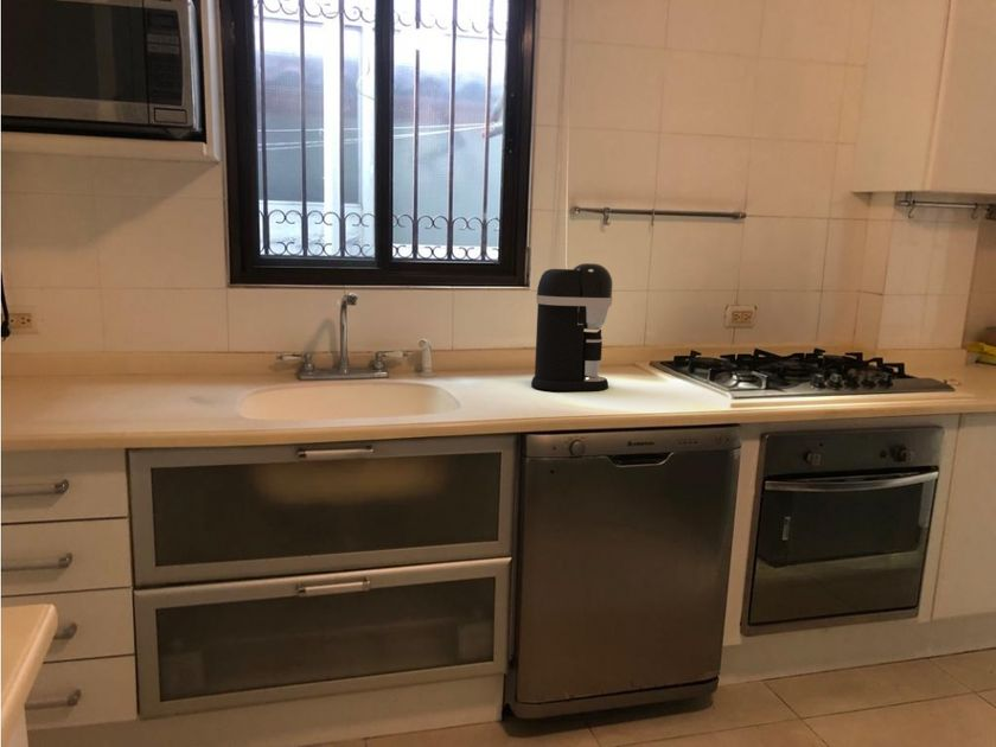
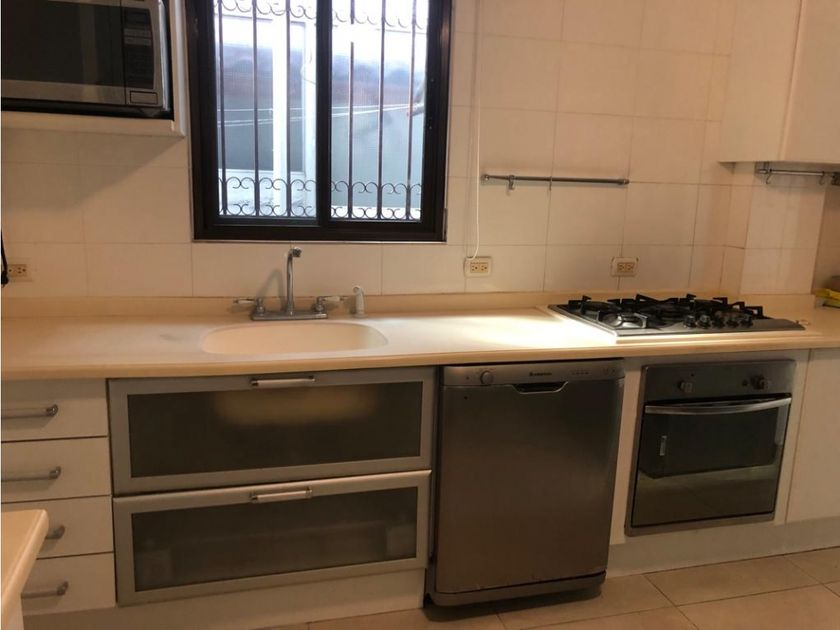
- coffee maker (573, 325)
